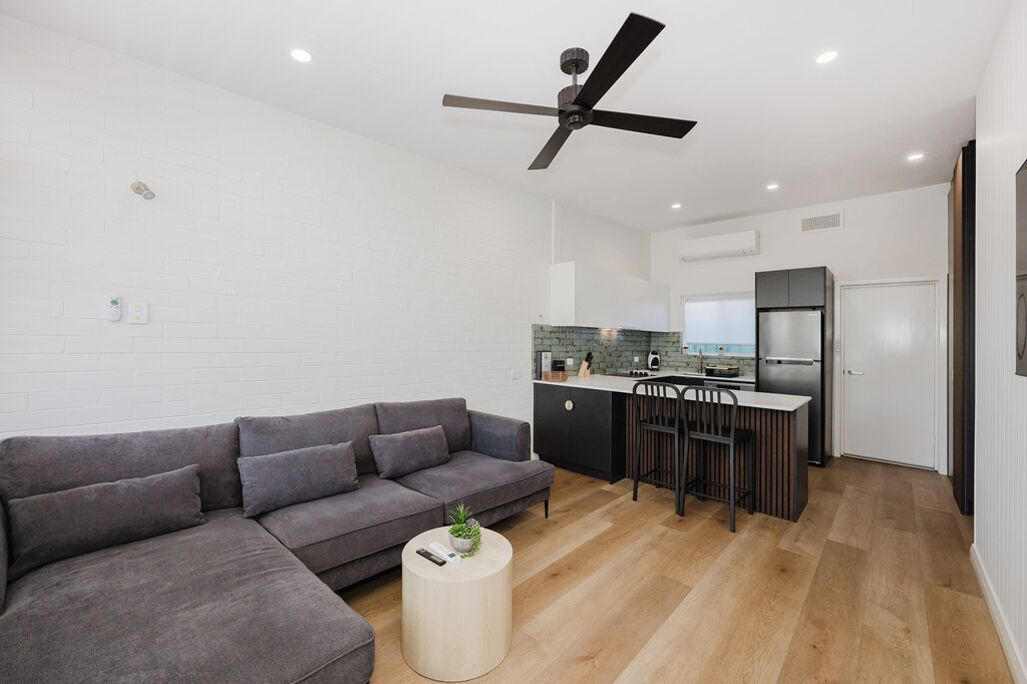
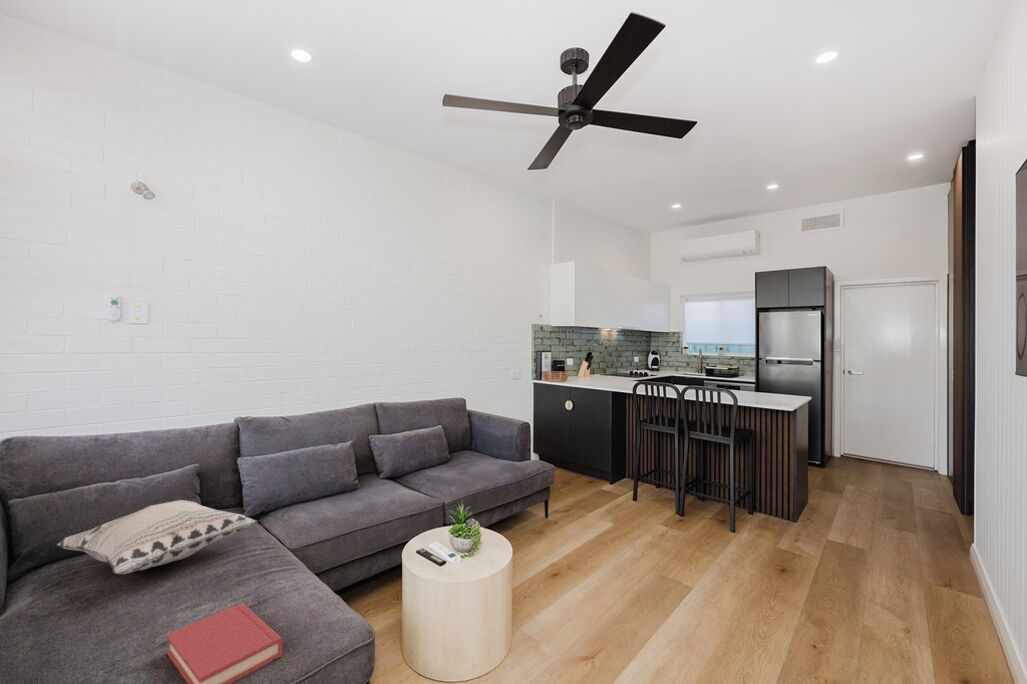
+ decorative pillow (162, 532)
+ hardback book (224, 645)
